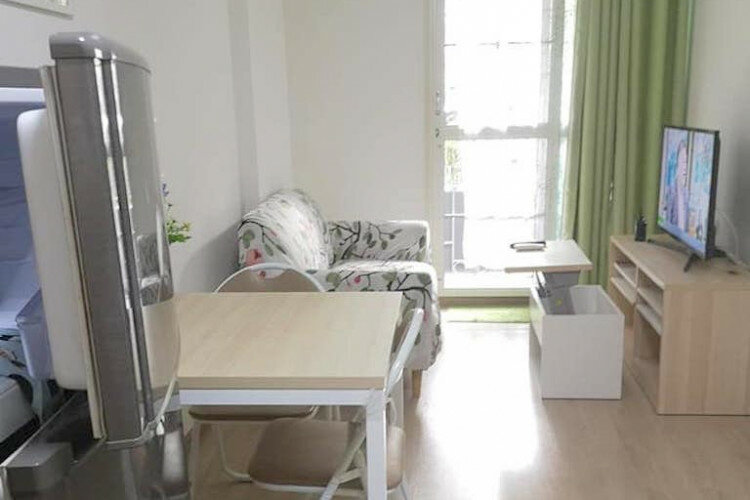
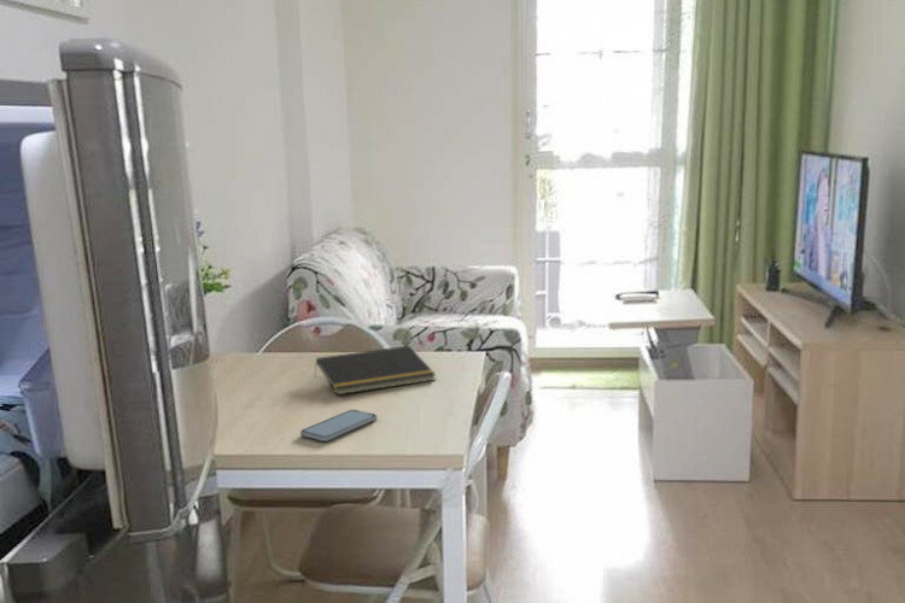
+ notepad (375, 368)
+ smartphone (339, 425)
